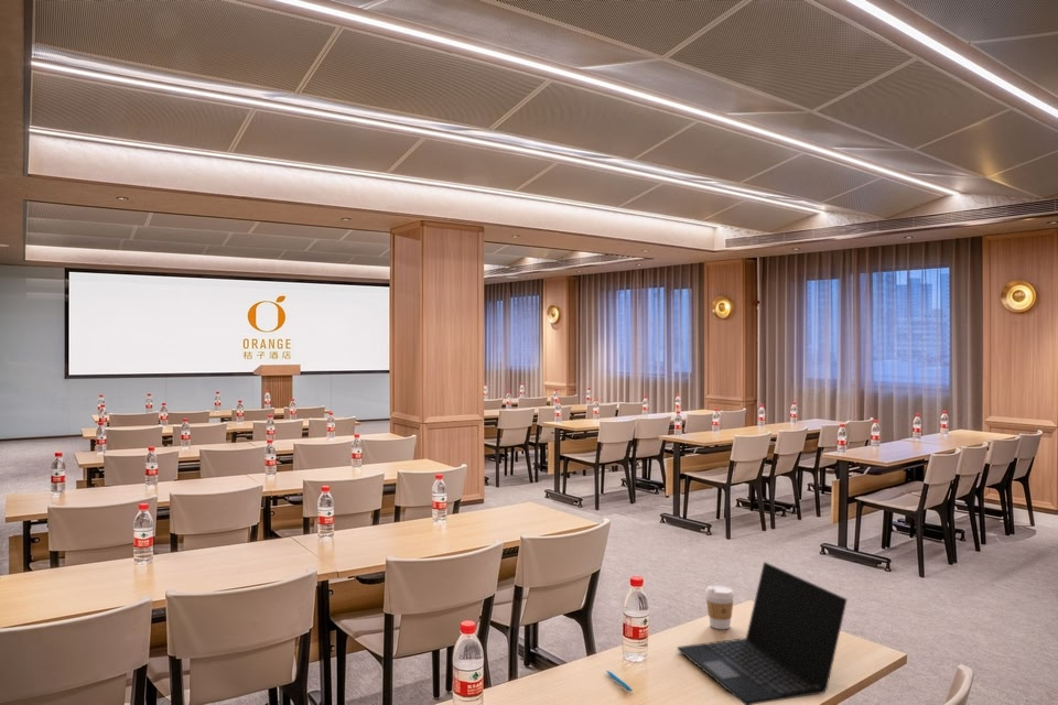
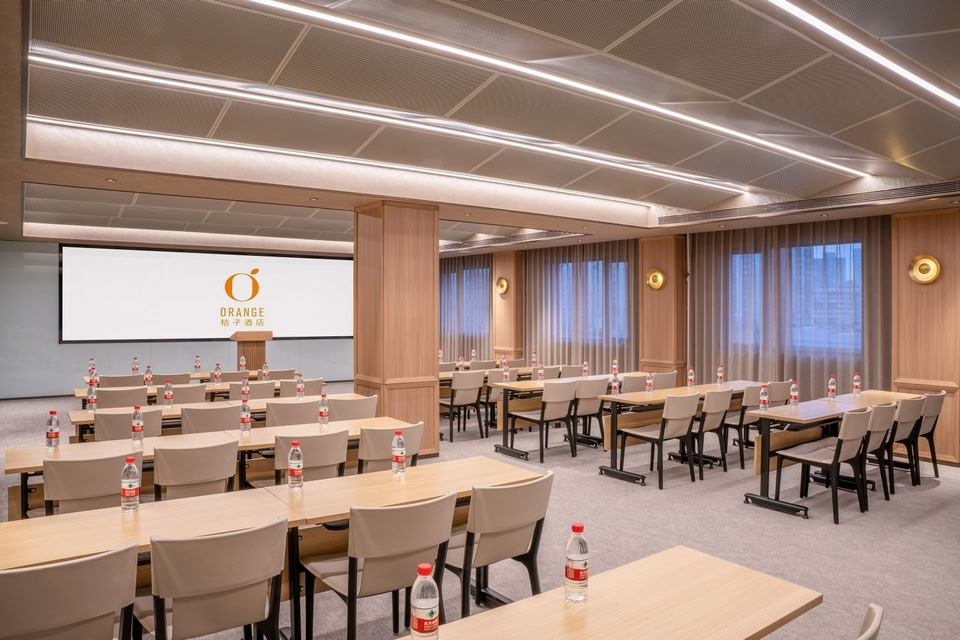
- coffee cup (720, 606)
- pen (618, 680)
- laptop (757, 626)
